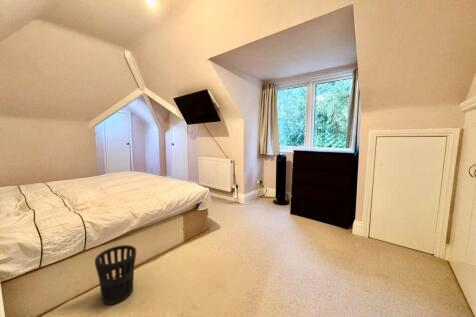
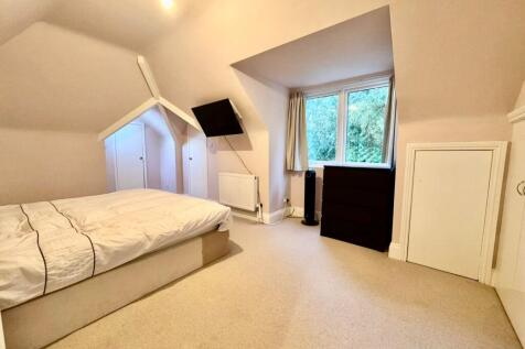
- wastebasket (117, 273)
